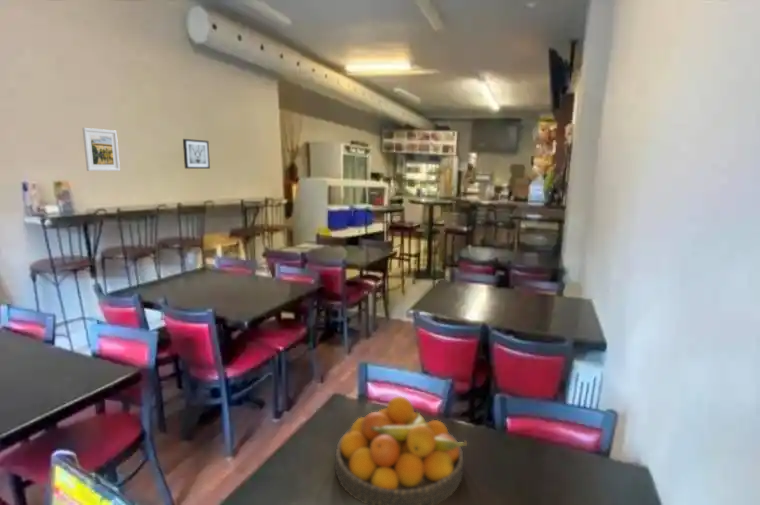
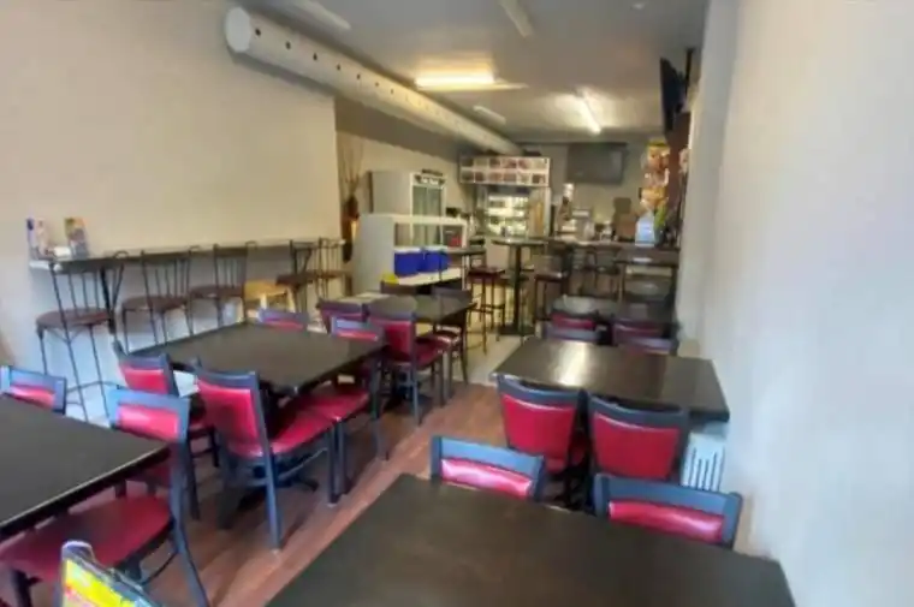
- wall art (196, 154)
- fruit bowl (399, 441)
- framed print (102, 150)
